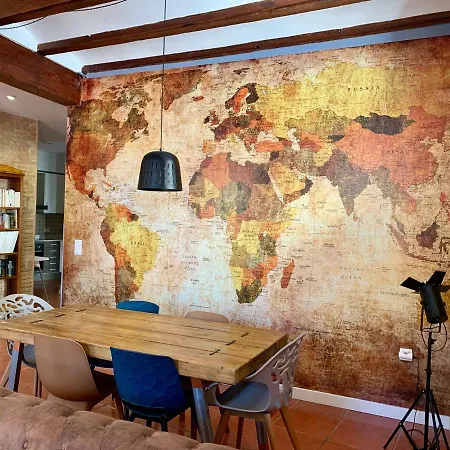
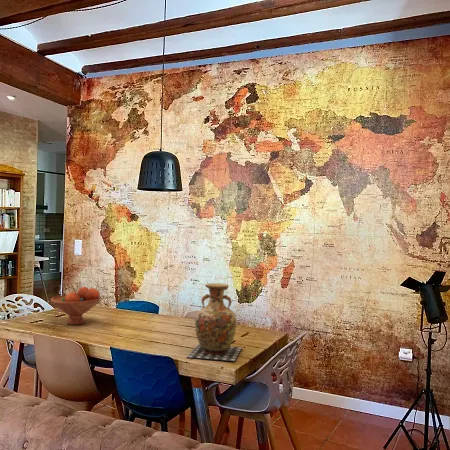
+ fruit bowl (75, 305)
+ vase (216, 318)
